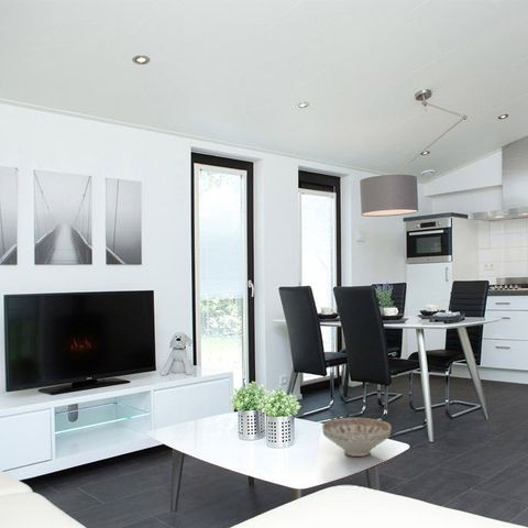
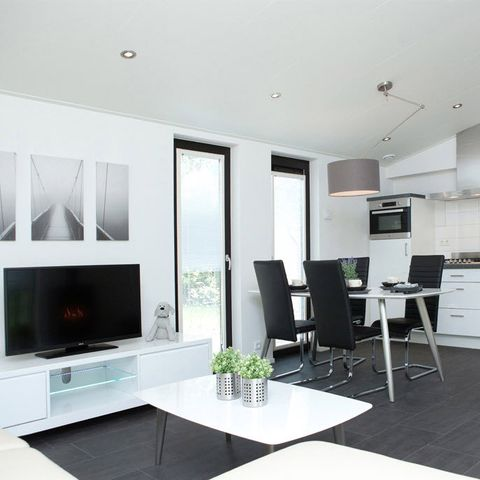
- decorative bowl (356, 439)
